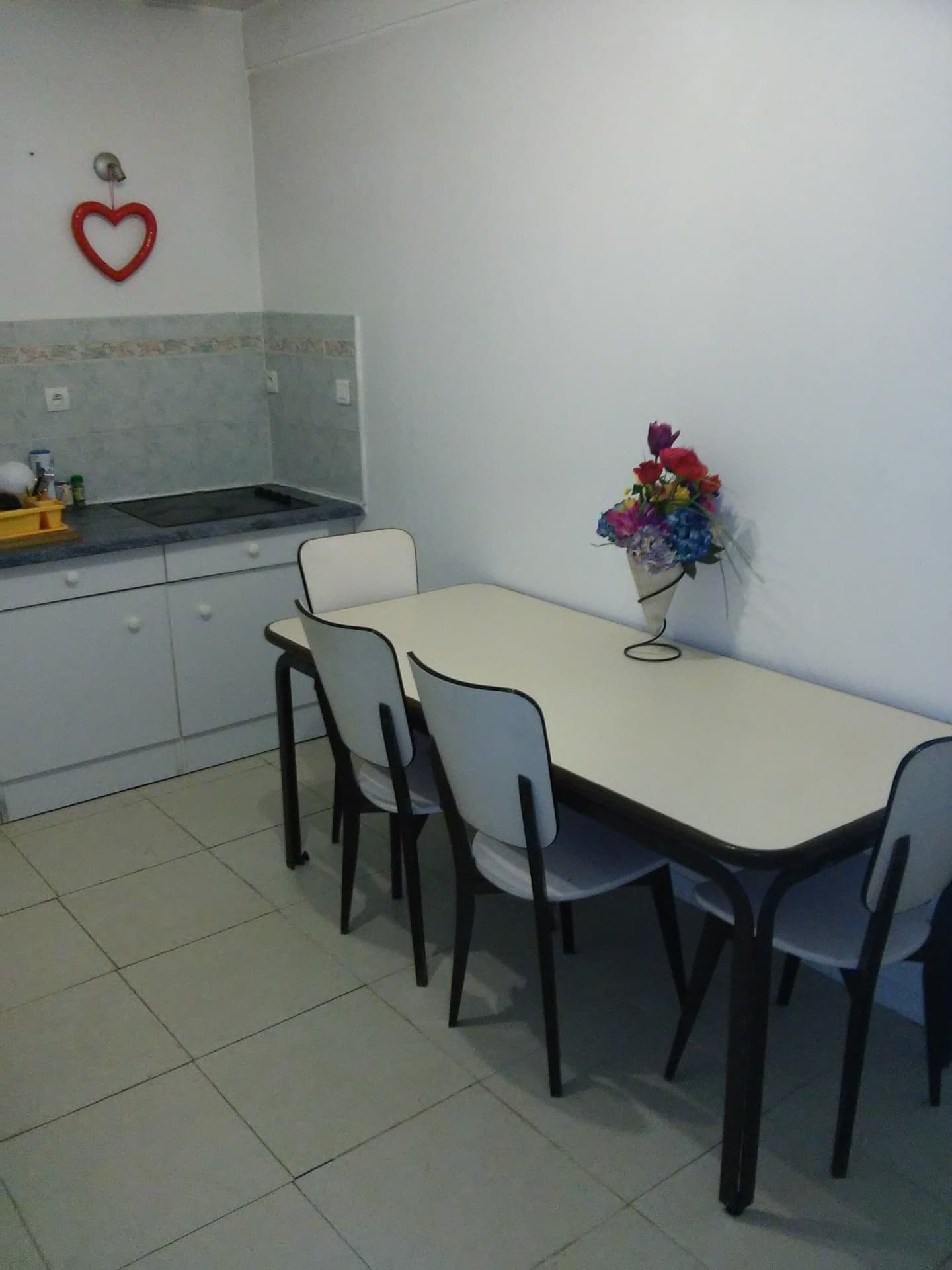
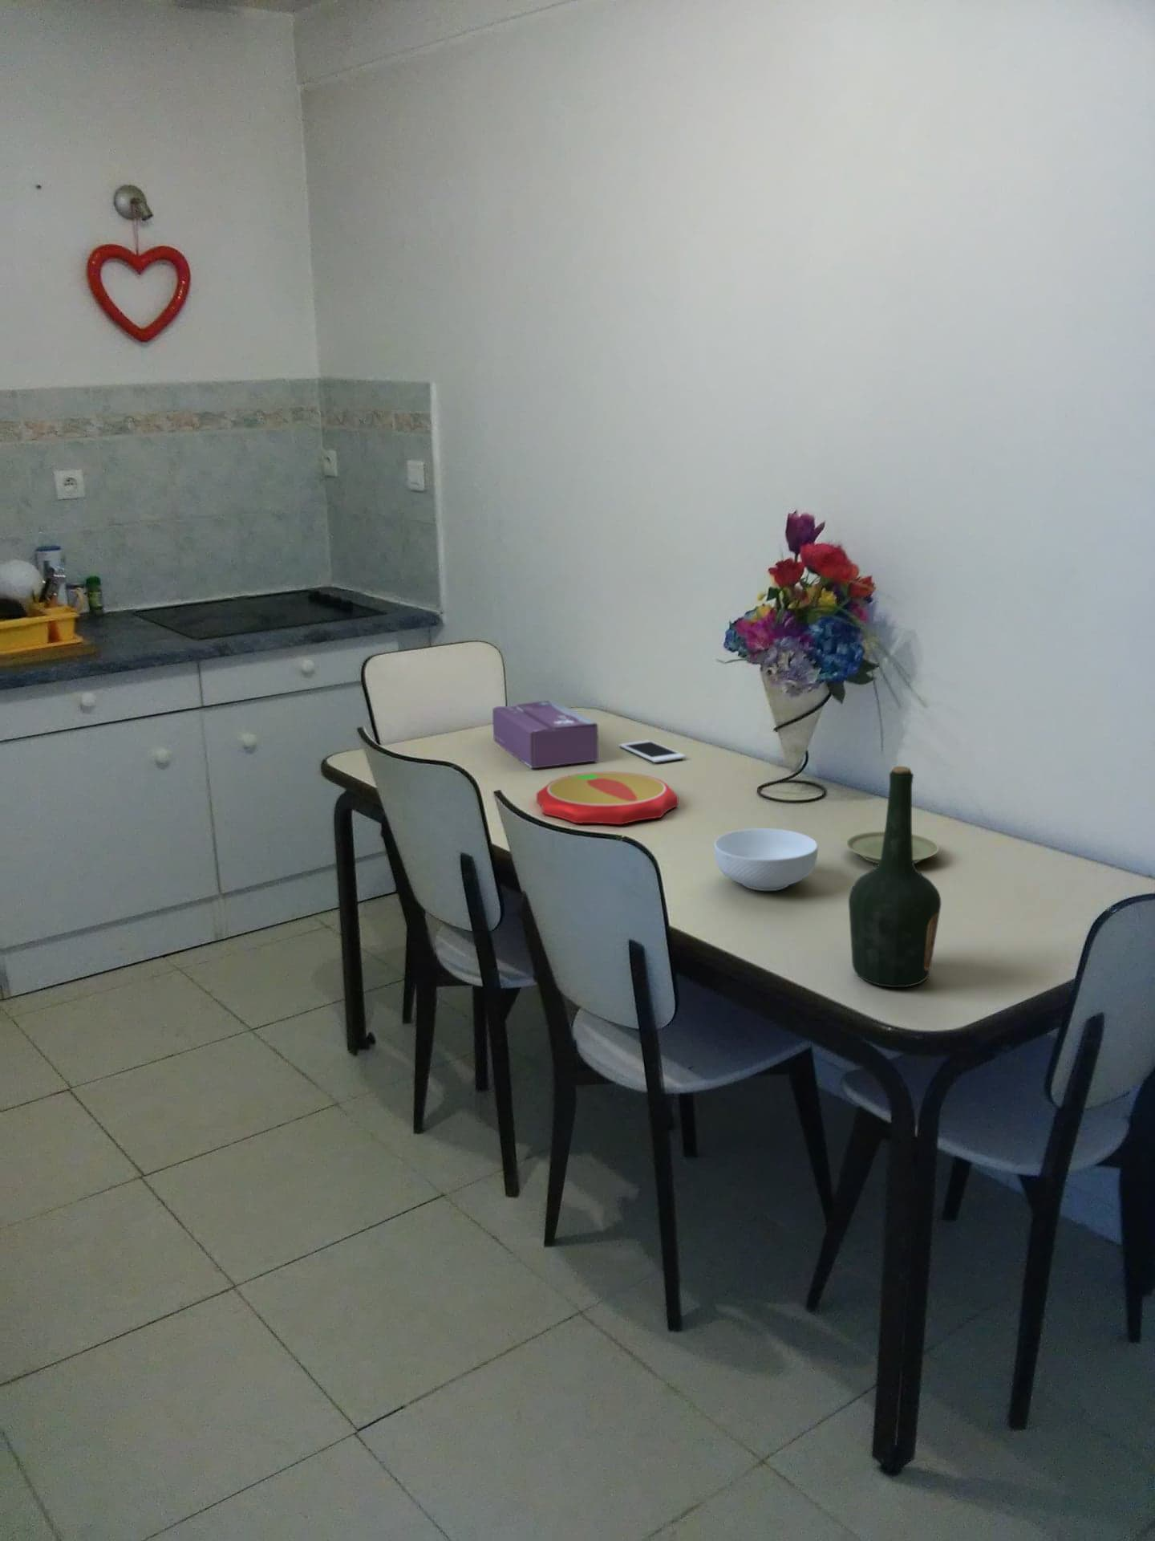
+ tissue box (544, 732)
+ plate (607, 794)
+ cell phone (652, 750)
+ bottle (895, 874)
+ cereal bowl (766, 863)
+ plate (882, 849)
